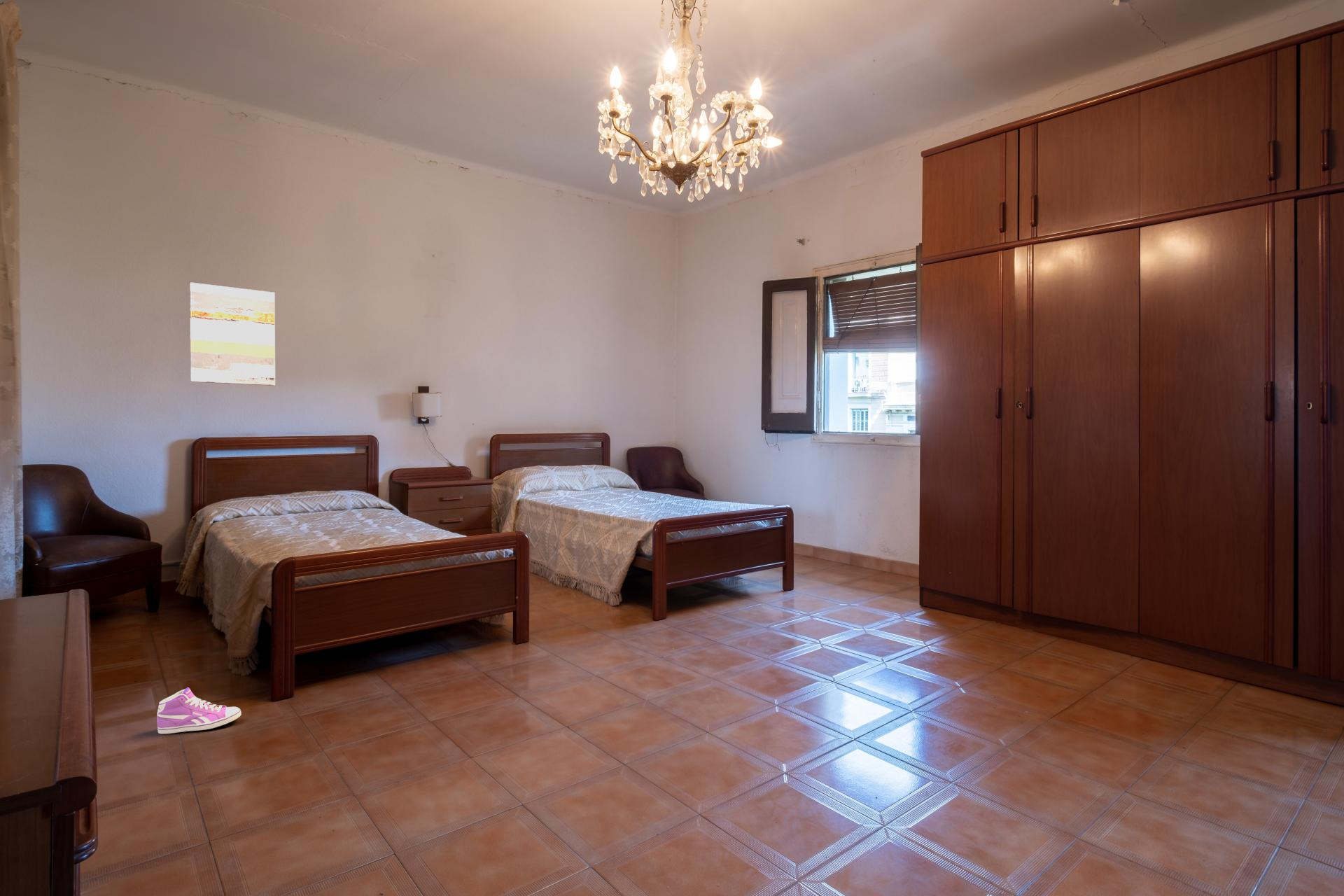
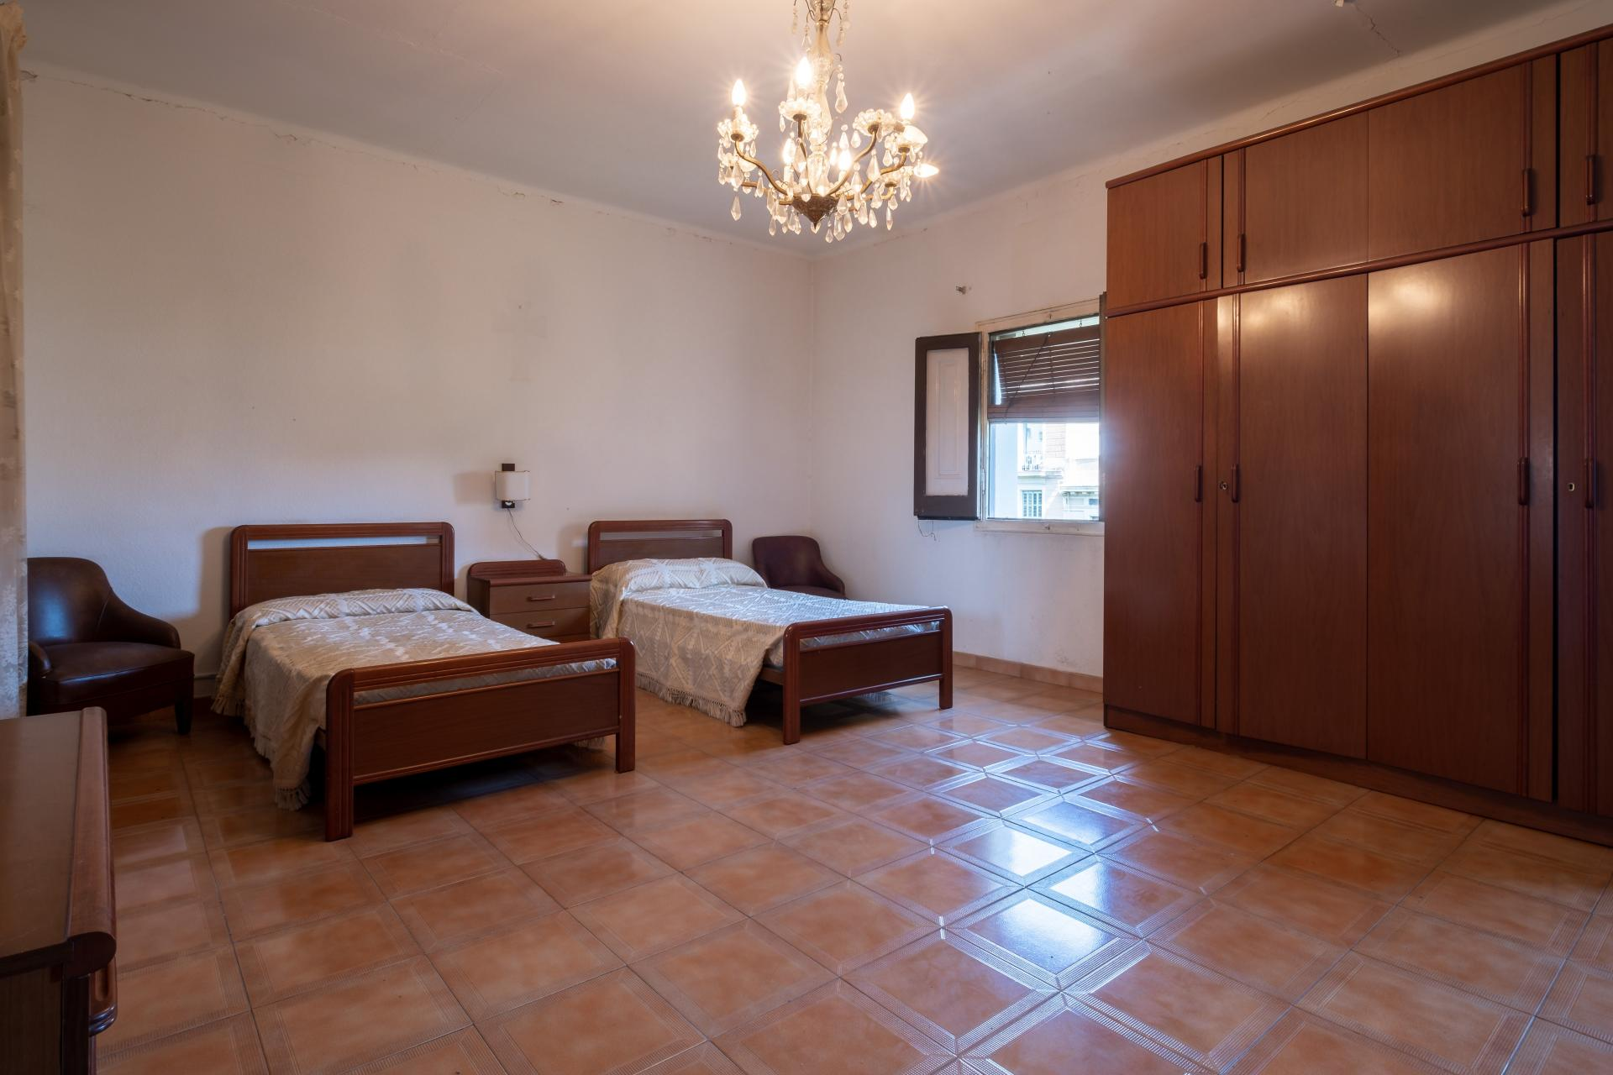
- sneaker (200, 707)
- wall art (234, 335)
